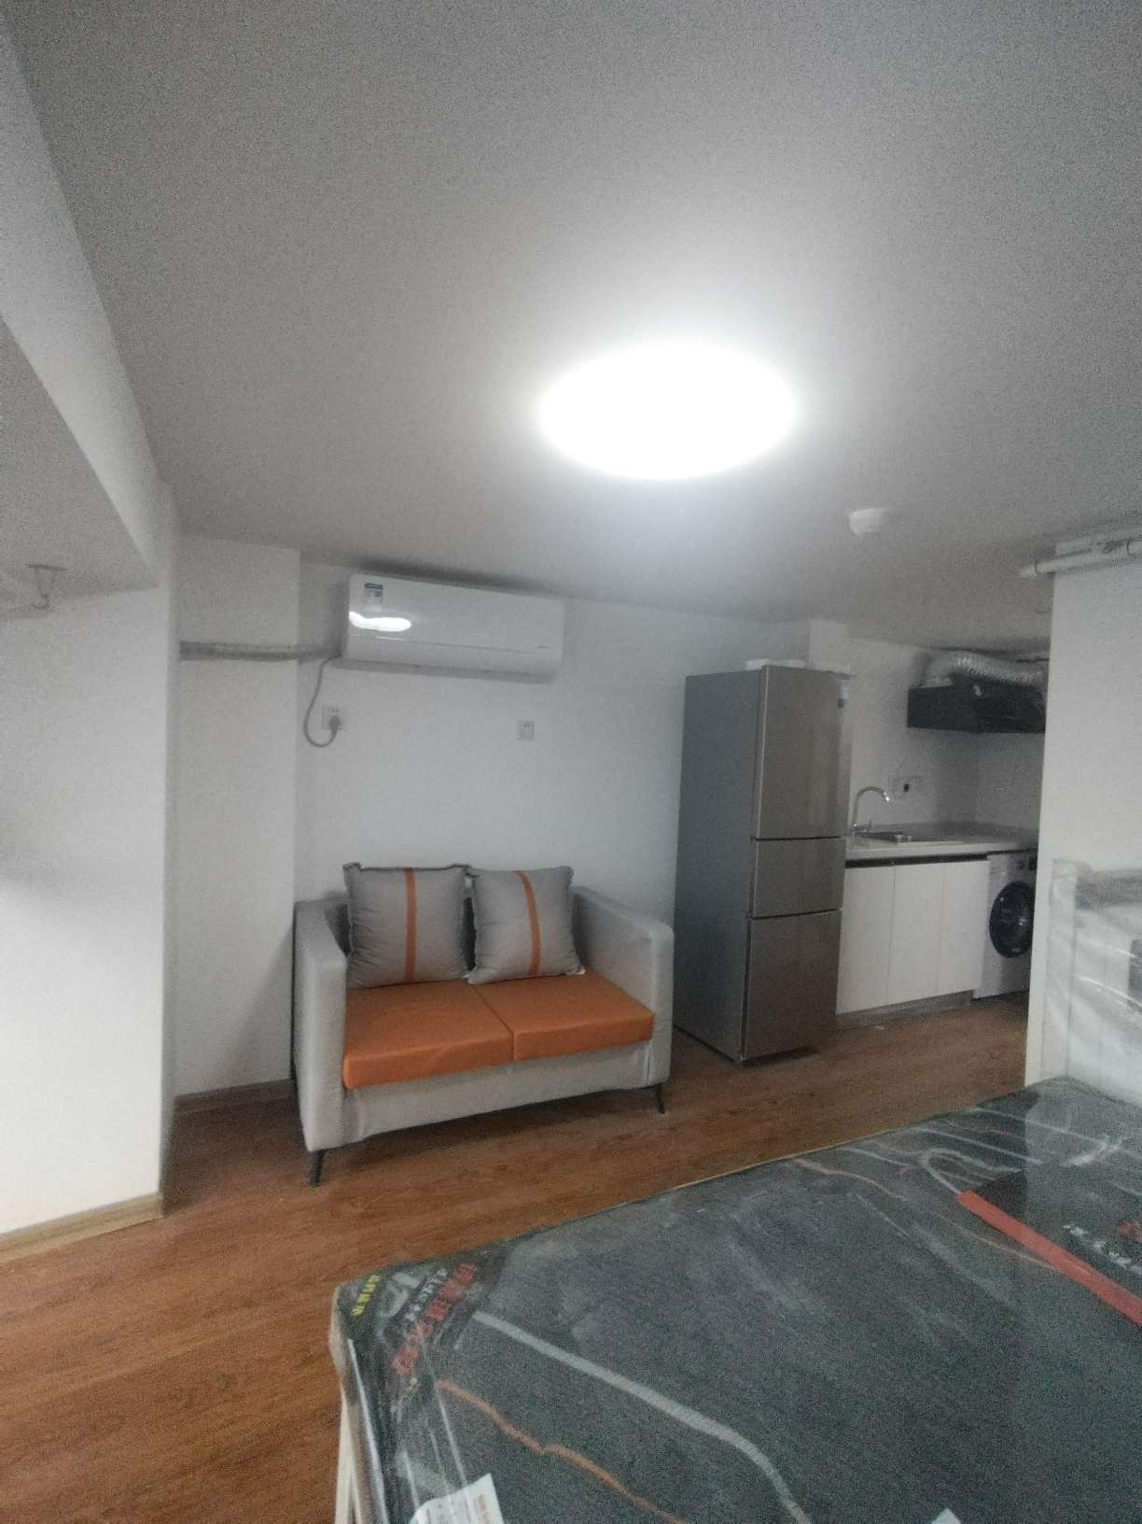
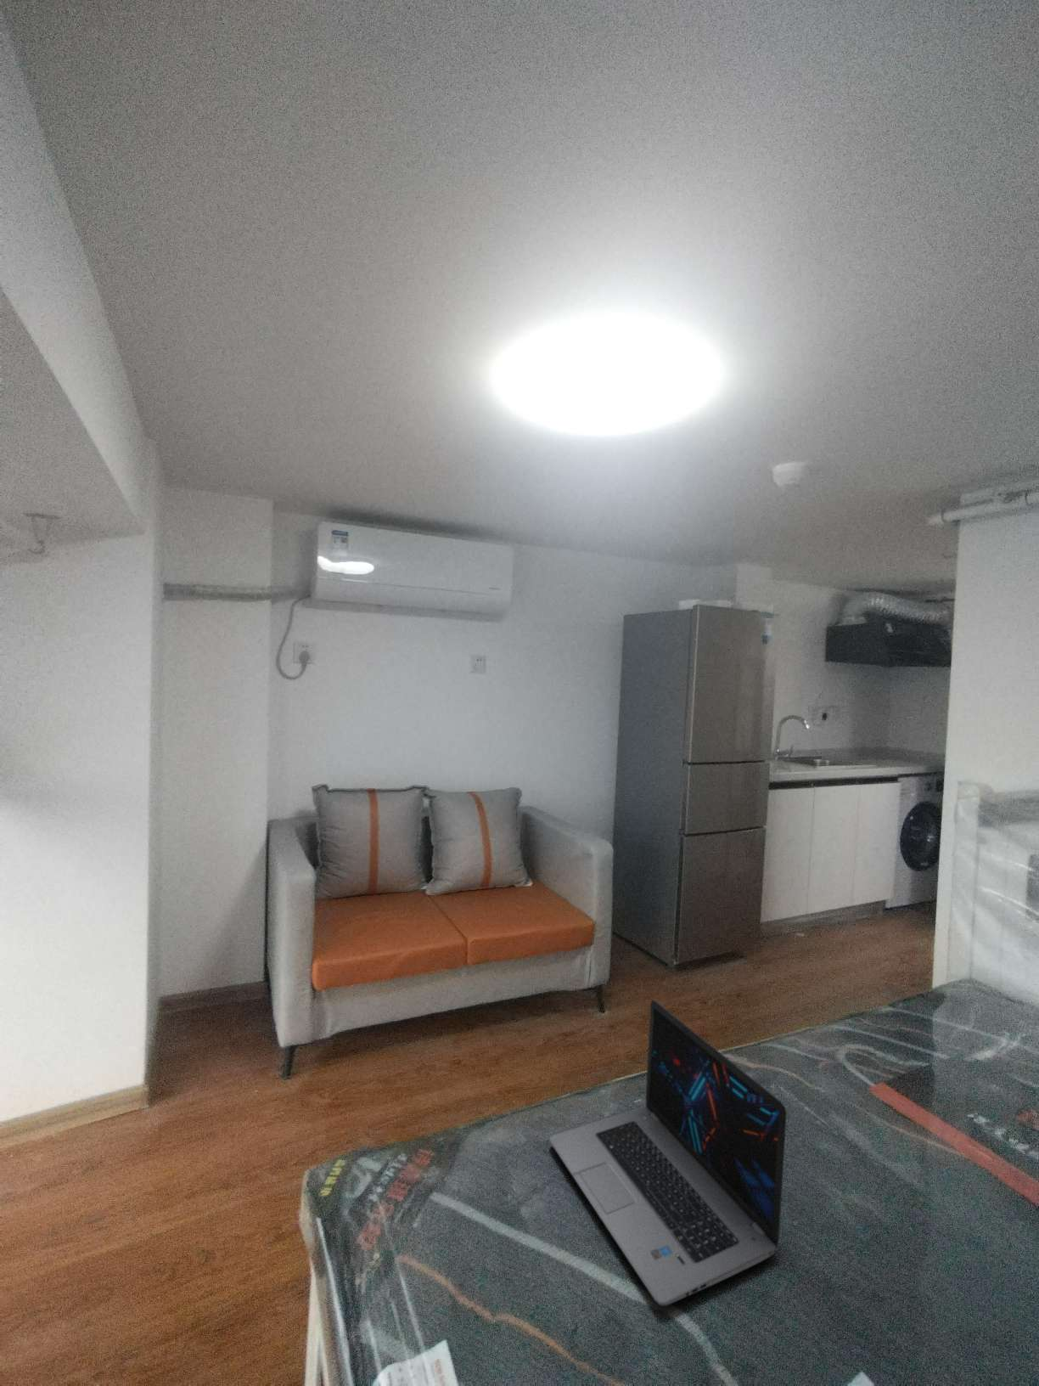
+ laptop (655, 1127)
